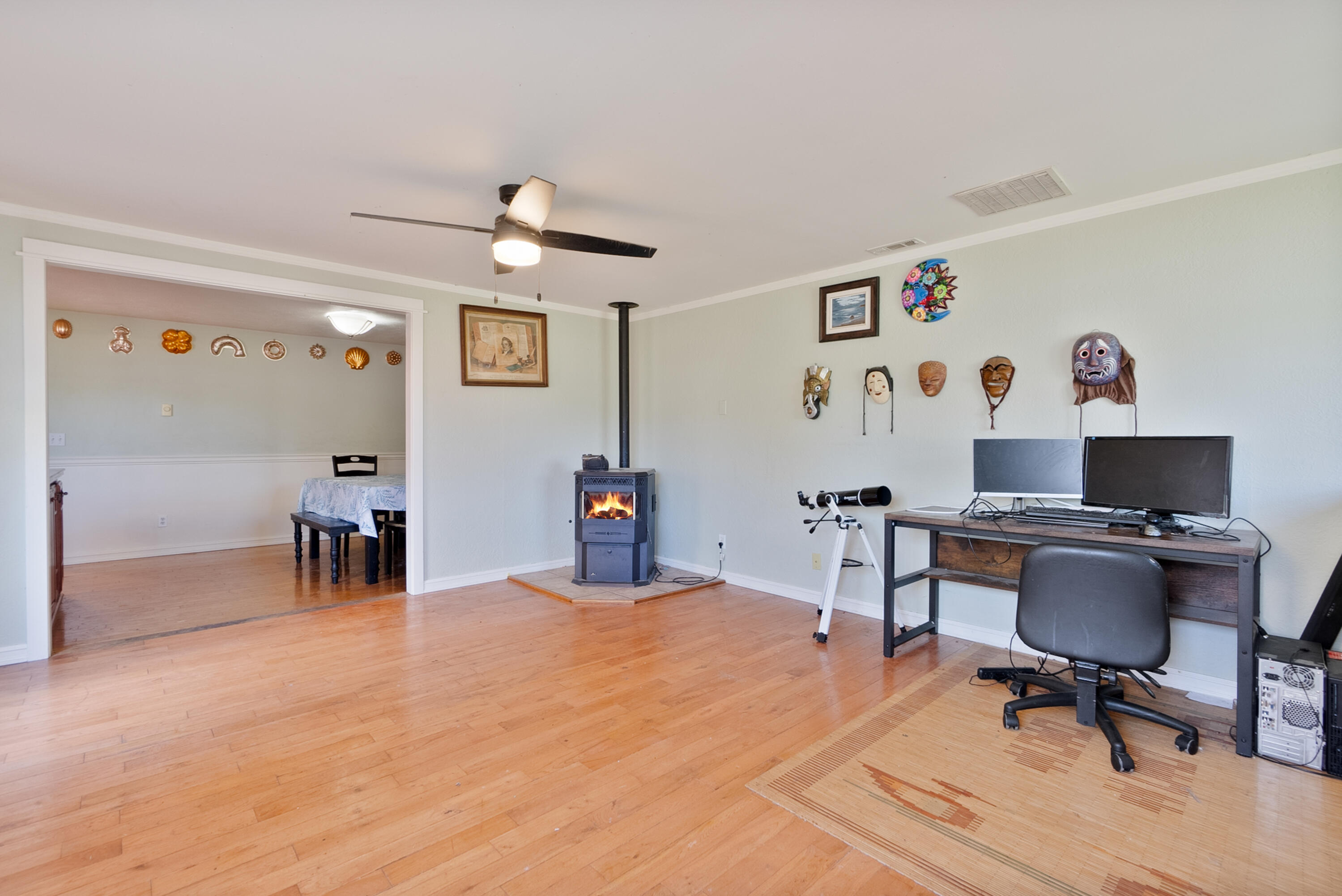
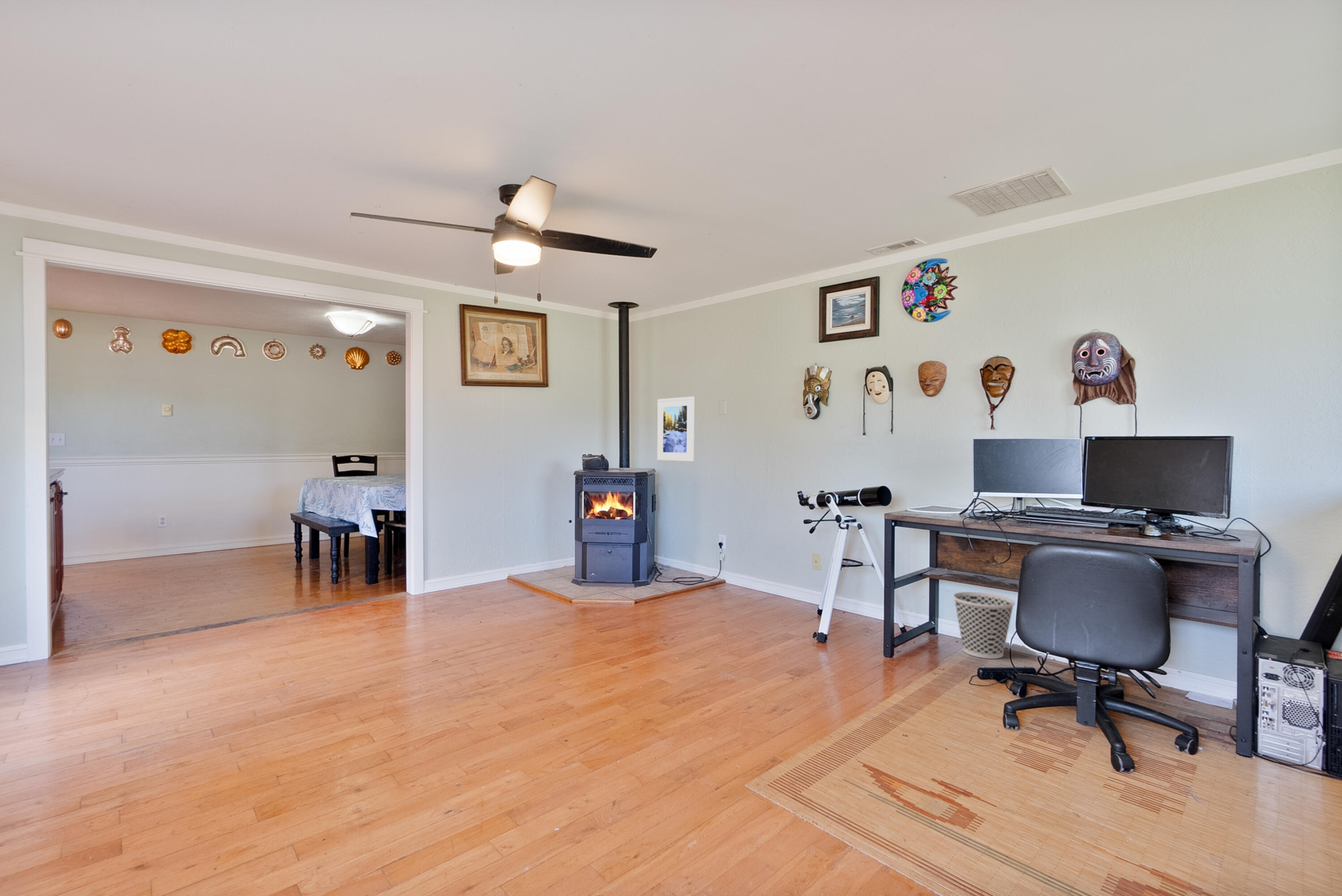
+ wastebasket (983, 625)
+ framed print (675, 429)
